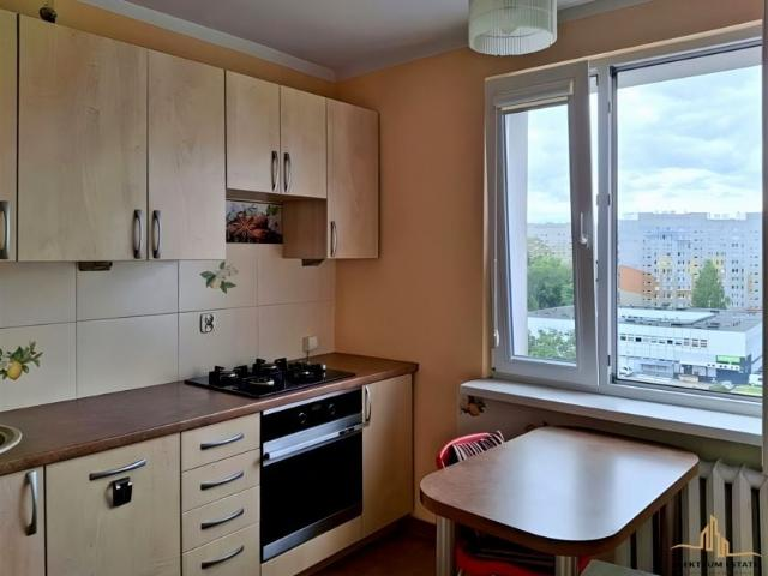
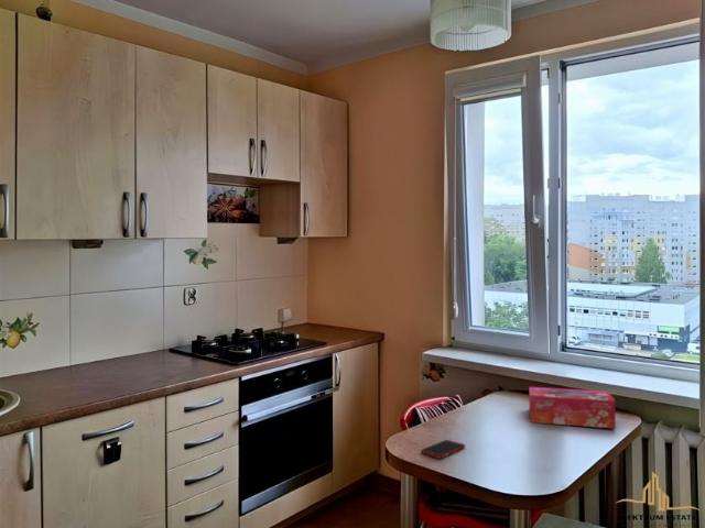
+ tissue box (570, 406)
+ cell phone (443, 449)
